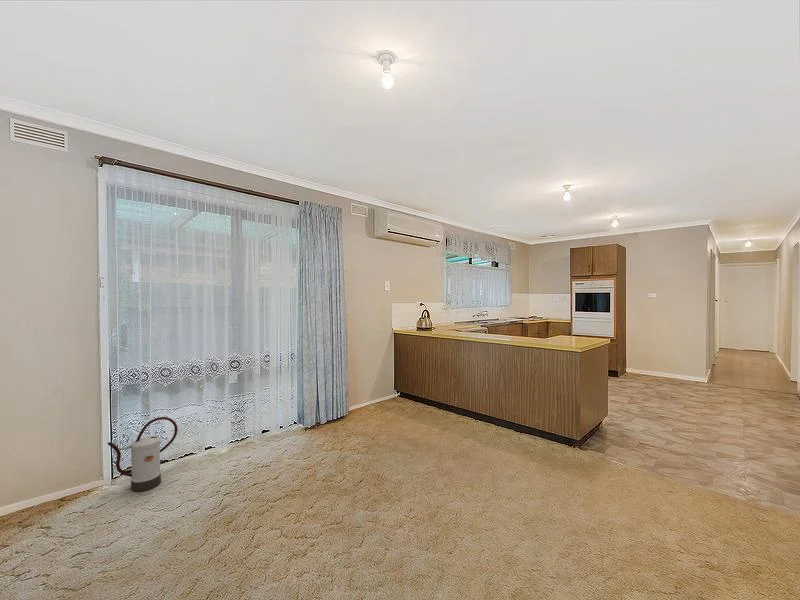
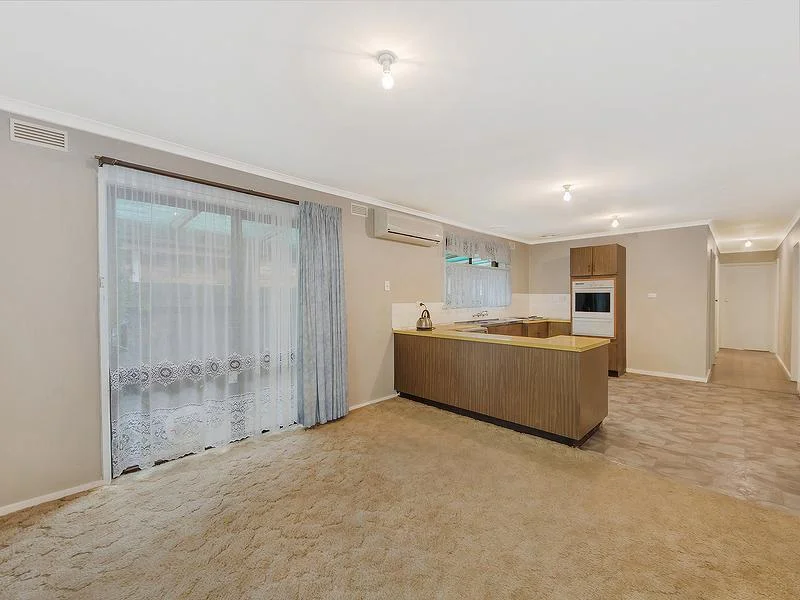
- watering can (144, 453)
